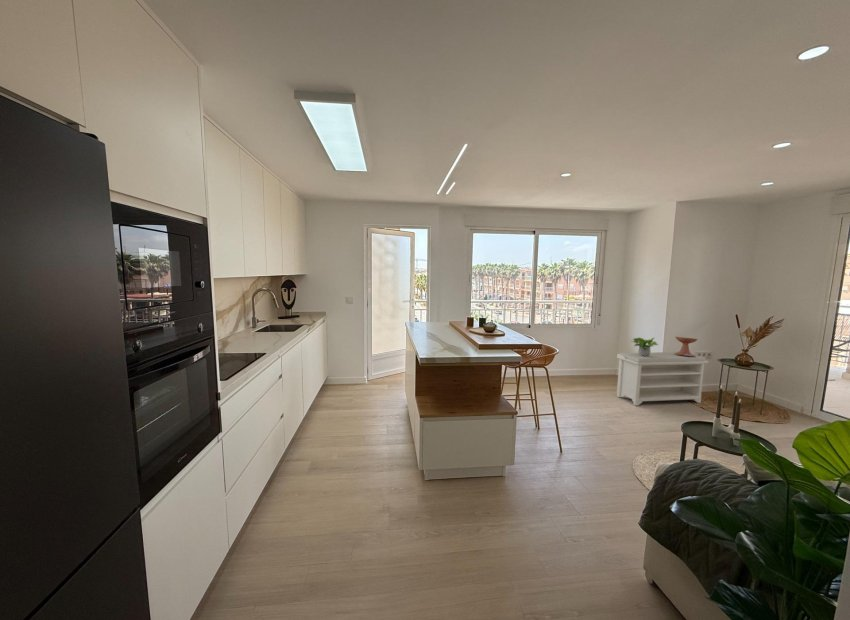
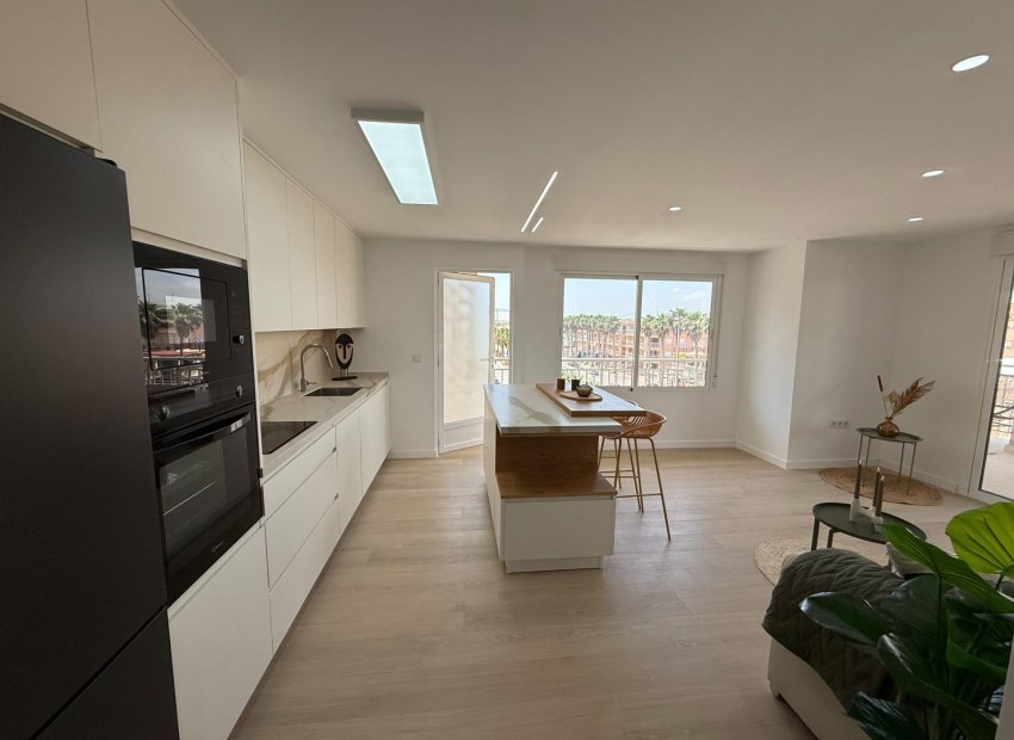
- bench (659, 377)
- potted plant (643, 346)
- chalice (685, 345)
